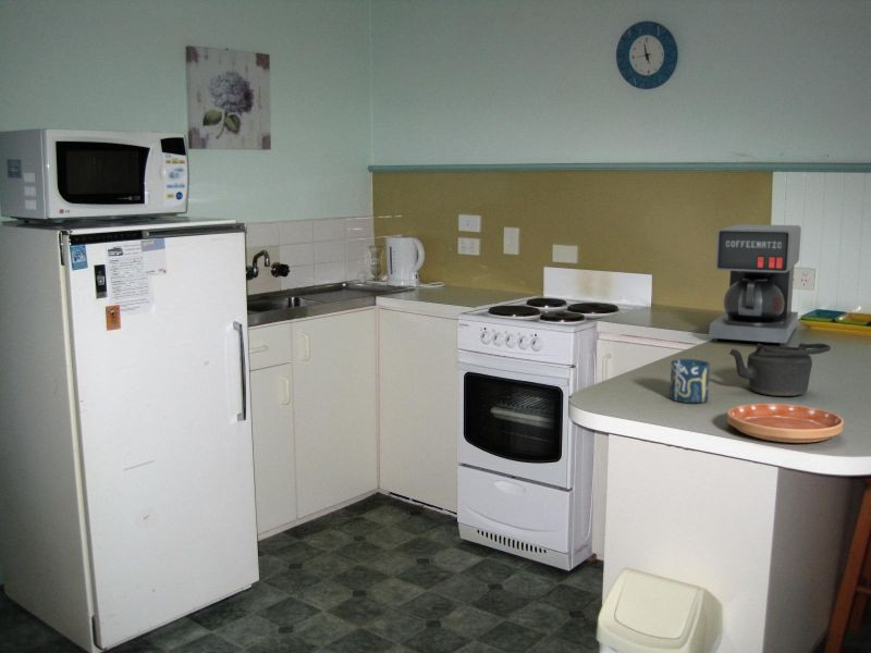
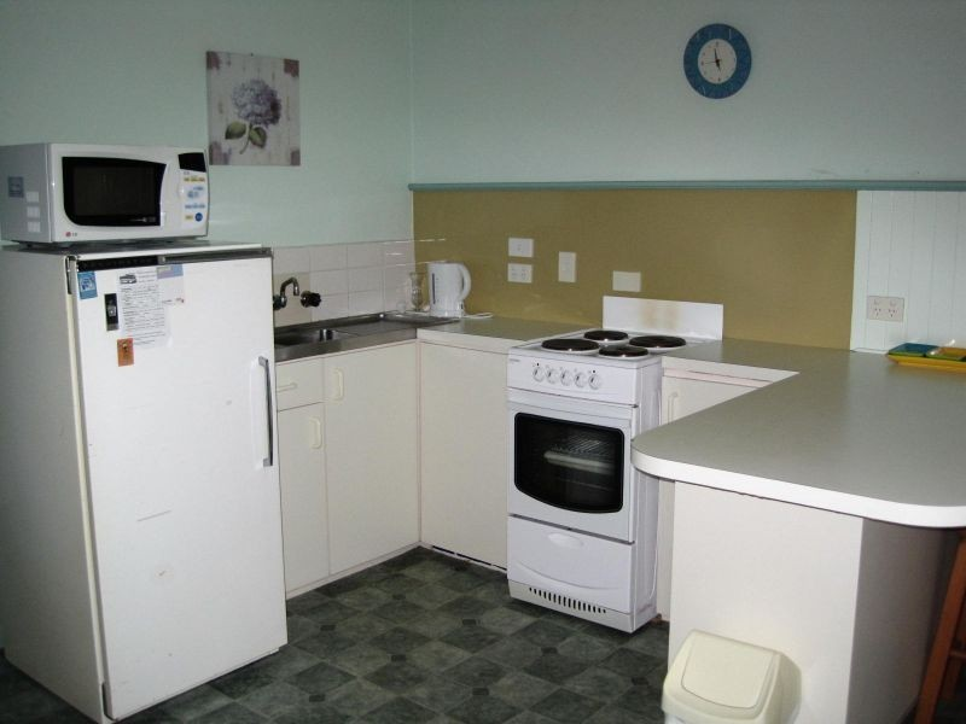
- cup (689, 379)
- teapot (775, 367)
- saucer (784, 423)
- coffee maker (758, 281)
